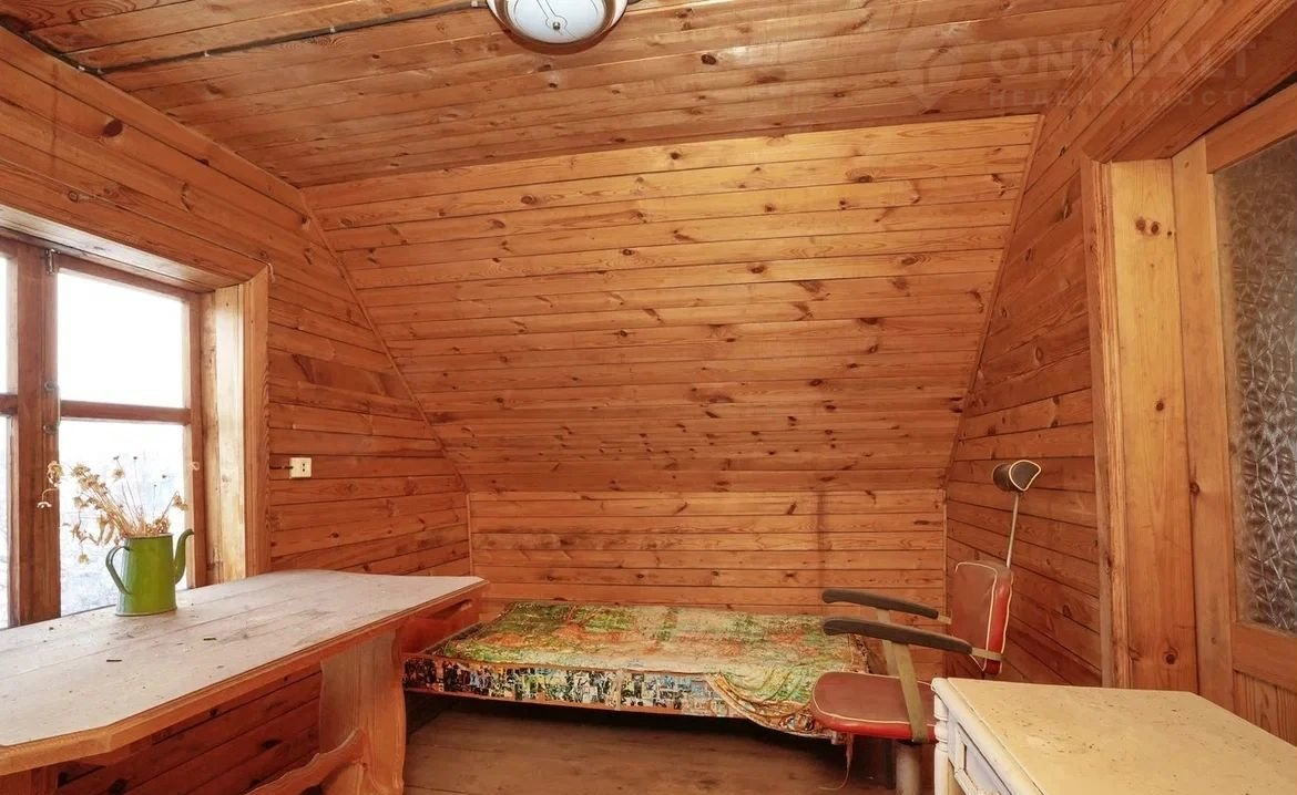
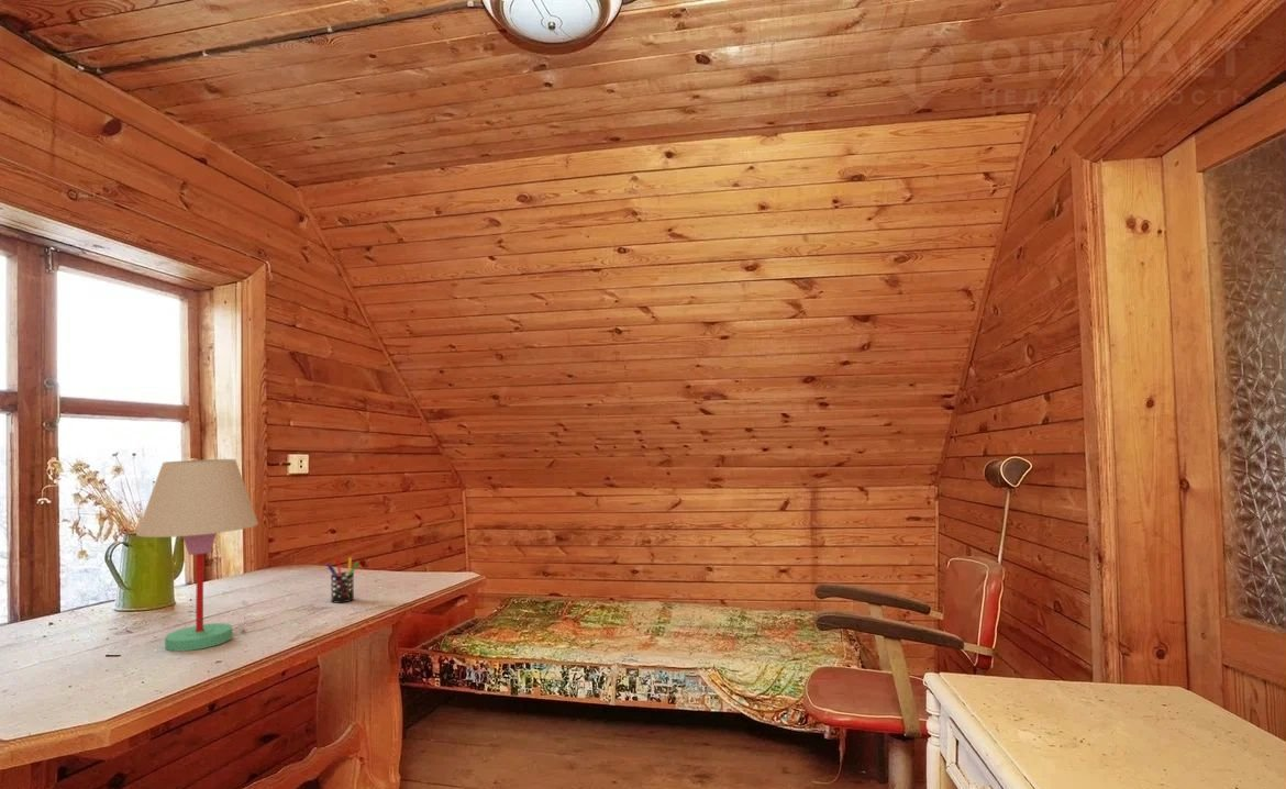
+ table lamp (199, 551)
+ pen holder (344, 578)
